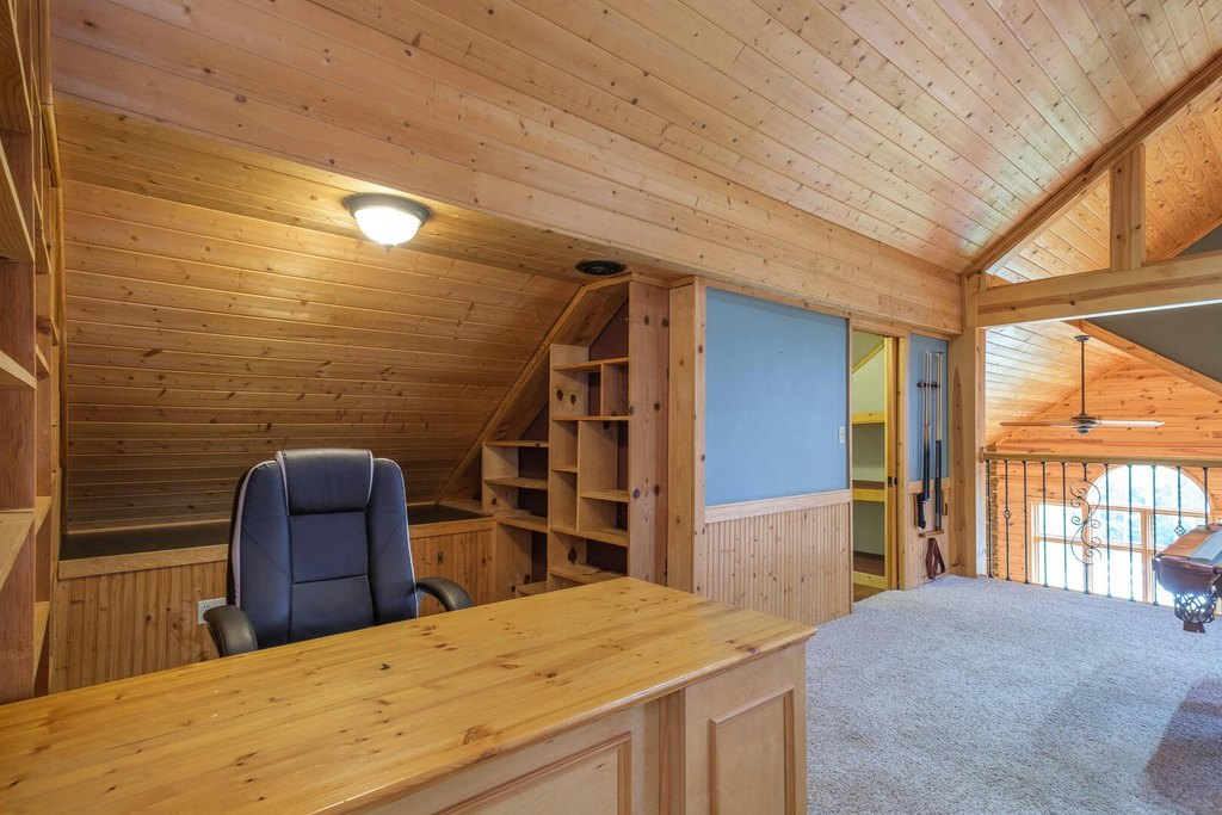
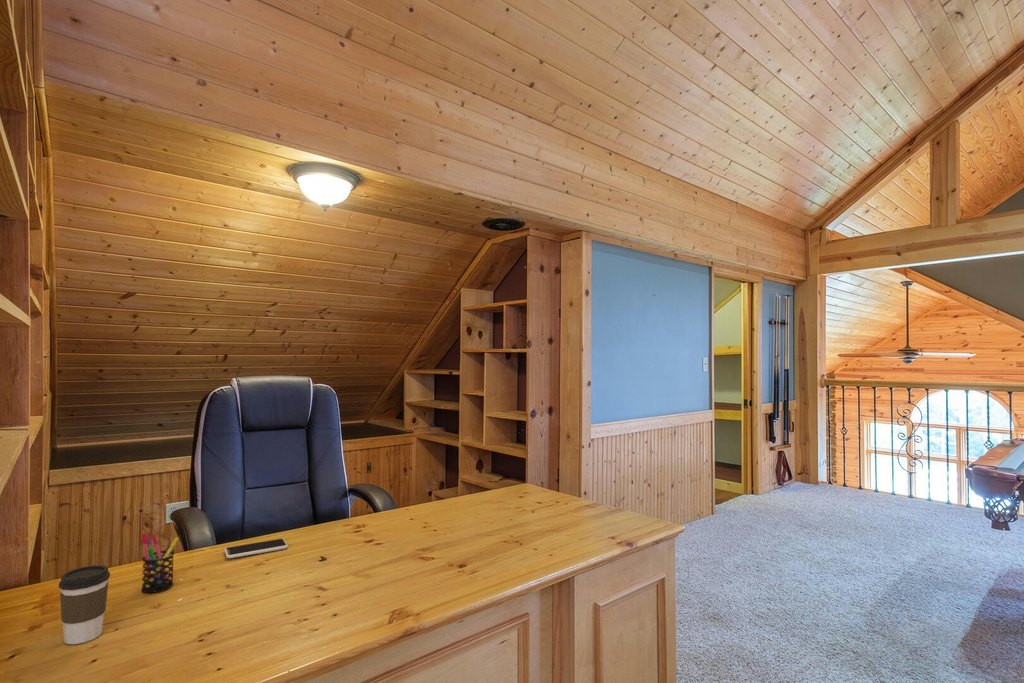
+ pen holder (155, 561)
+ smartphone (256, 548)
+ coffee cup (84, 604)
